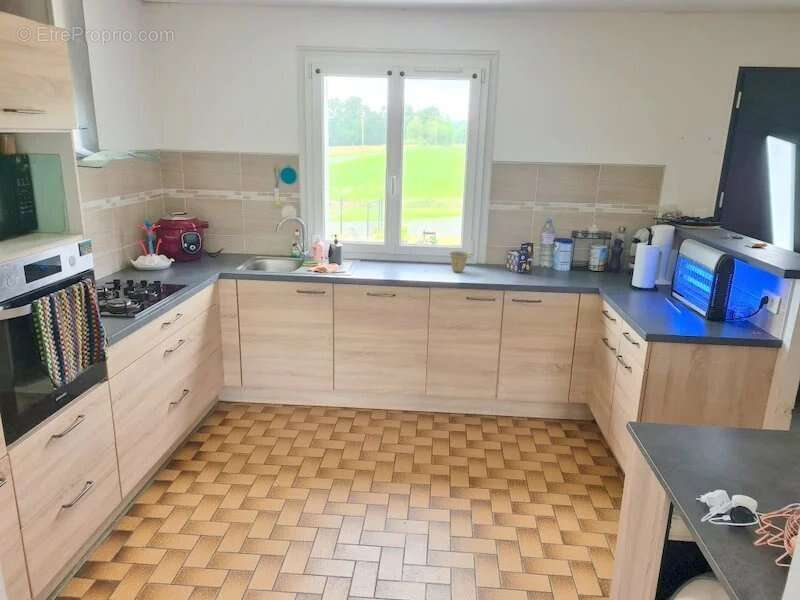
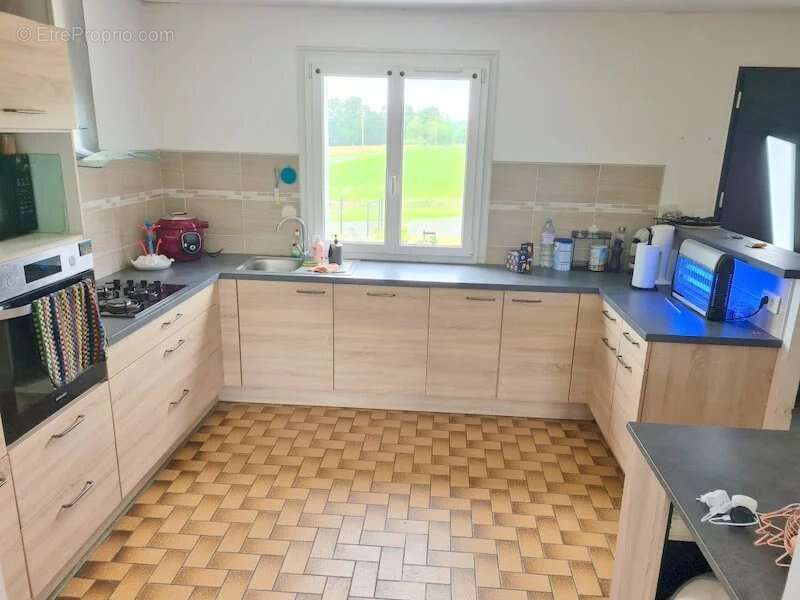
- cup (459, 262)
